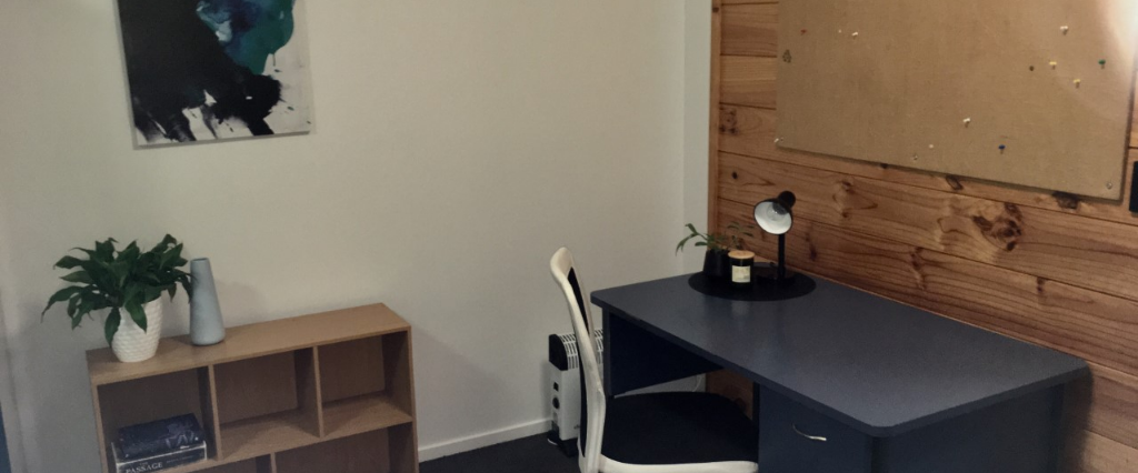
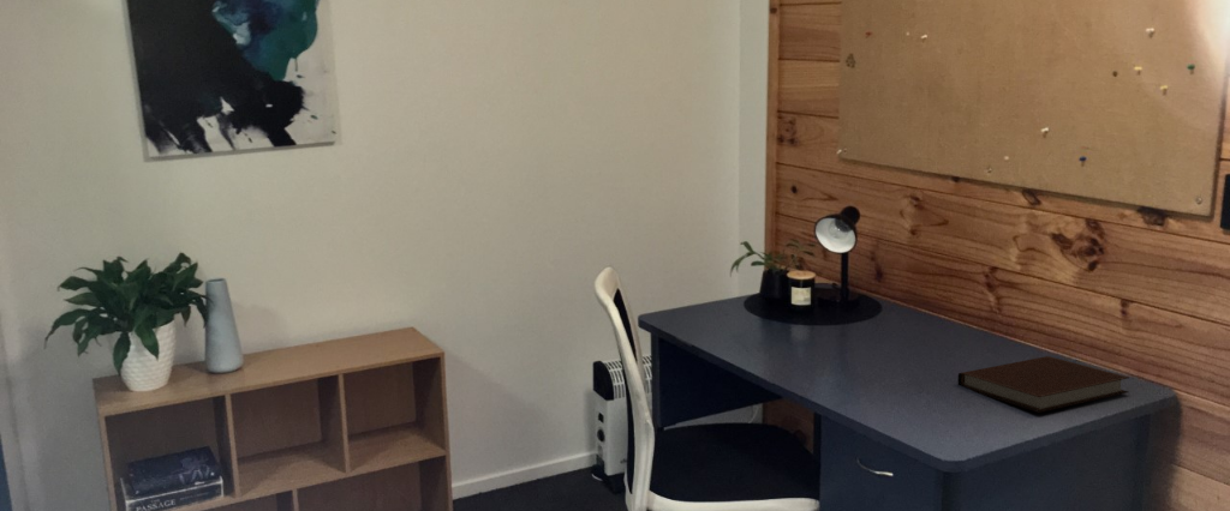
+ notebook (1041, 381)
